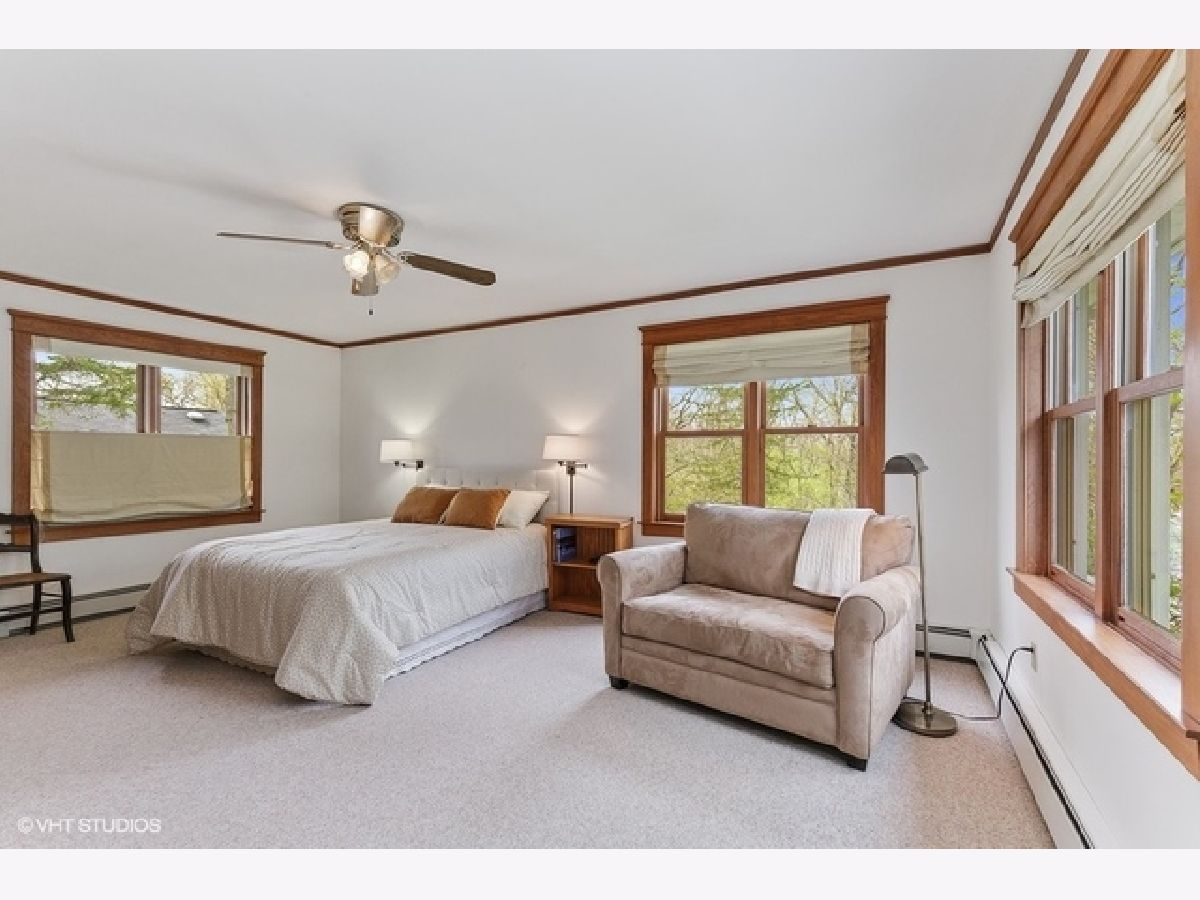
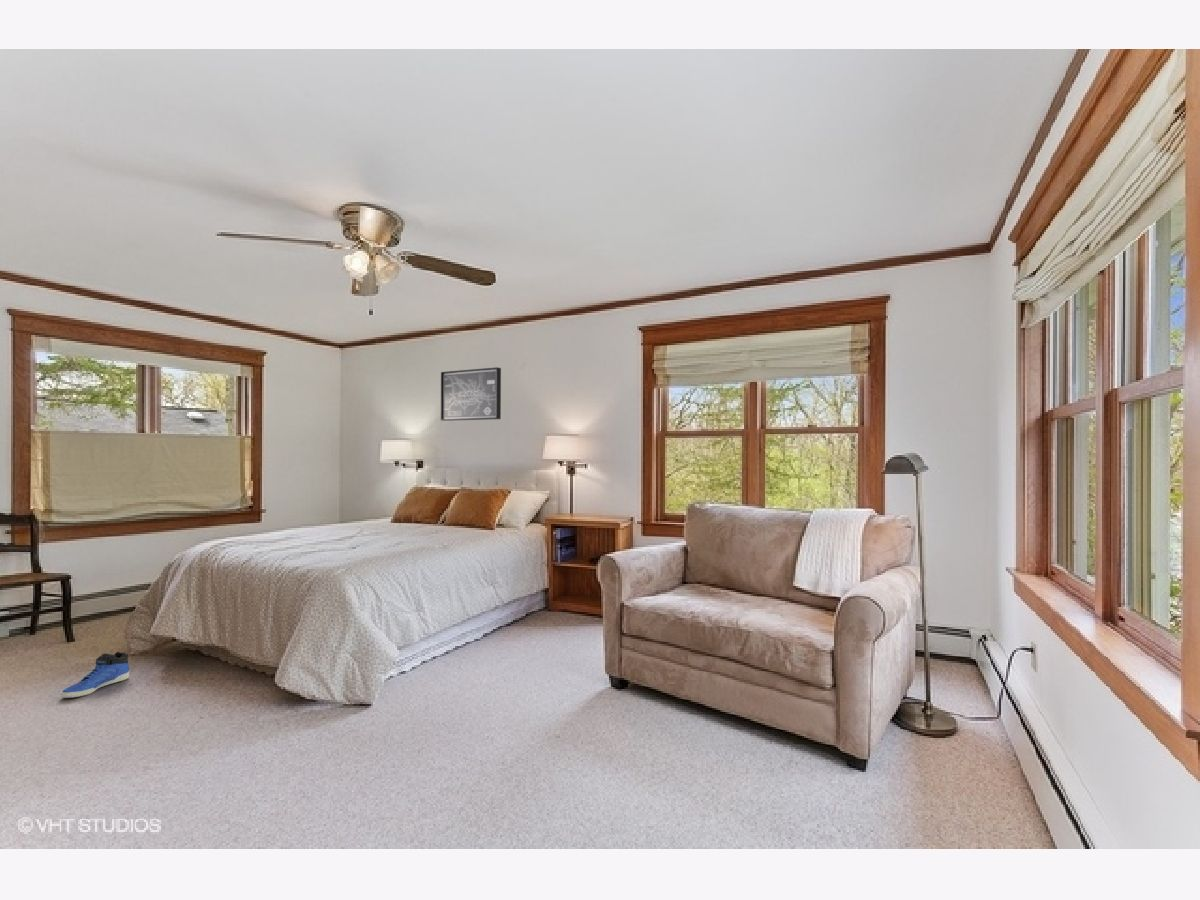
+ wall art (469, 394)
+ sneaker (96, 671)
